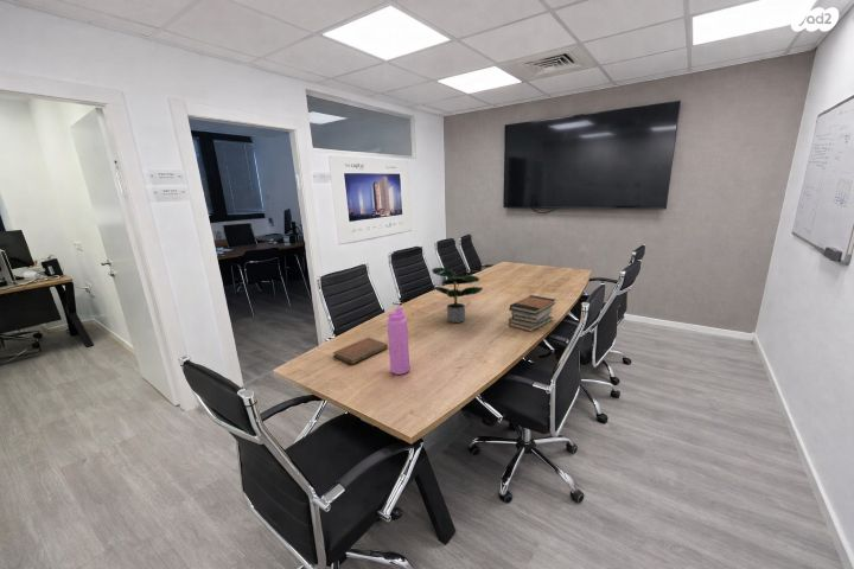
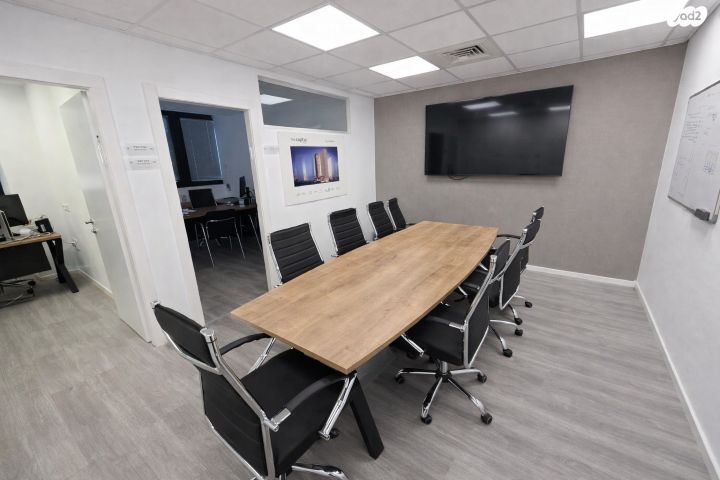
- notebook (361, 350)
- potted plant (457, 294)
- book stack (531, 312)
- water bottle (397, 339)
